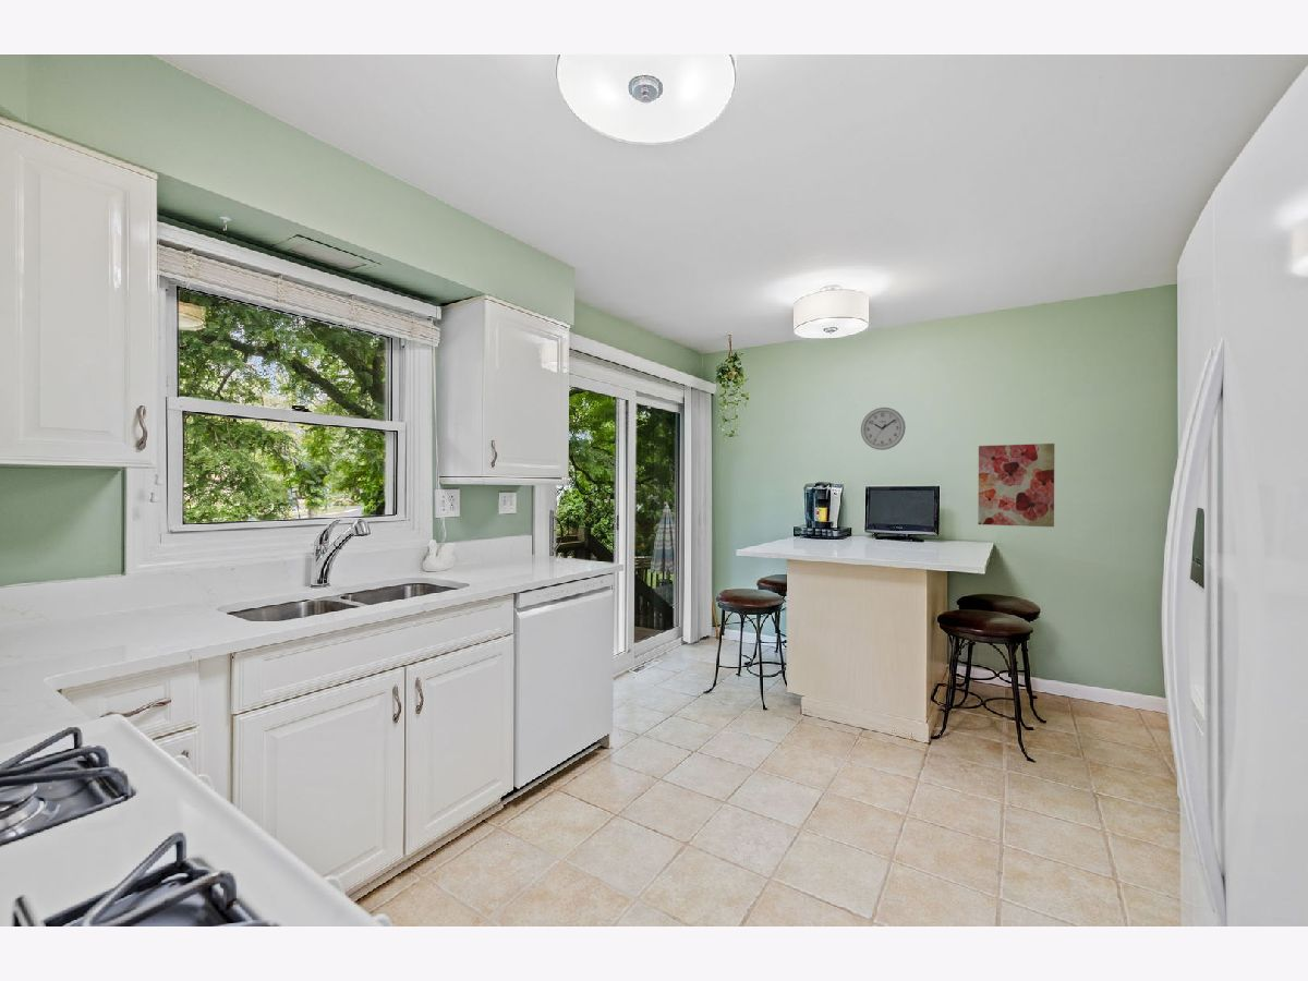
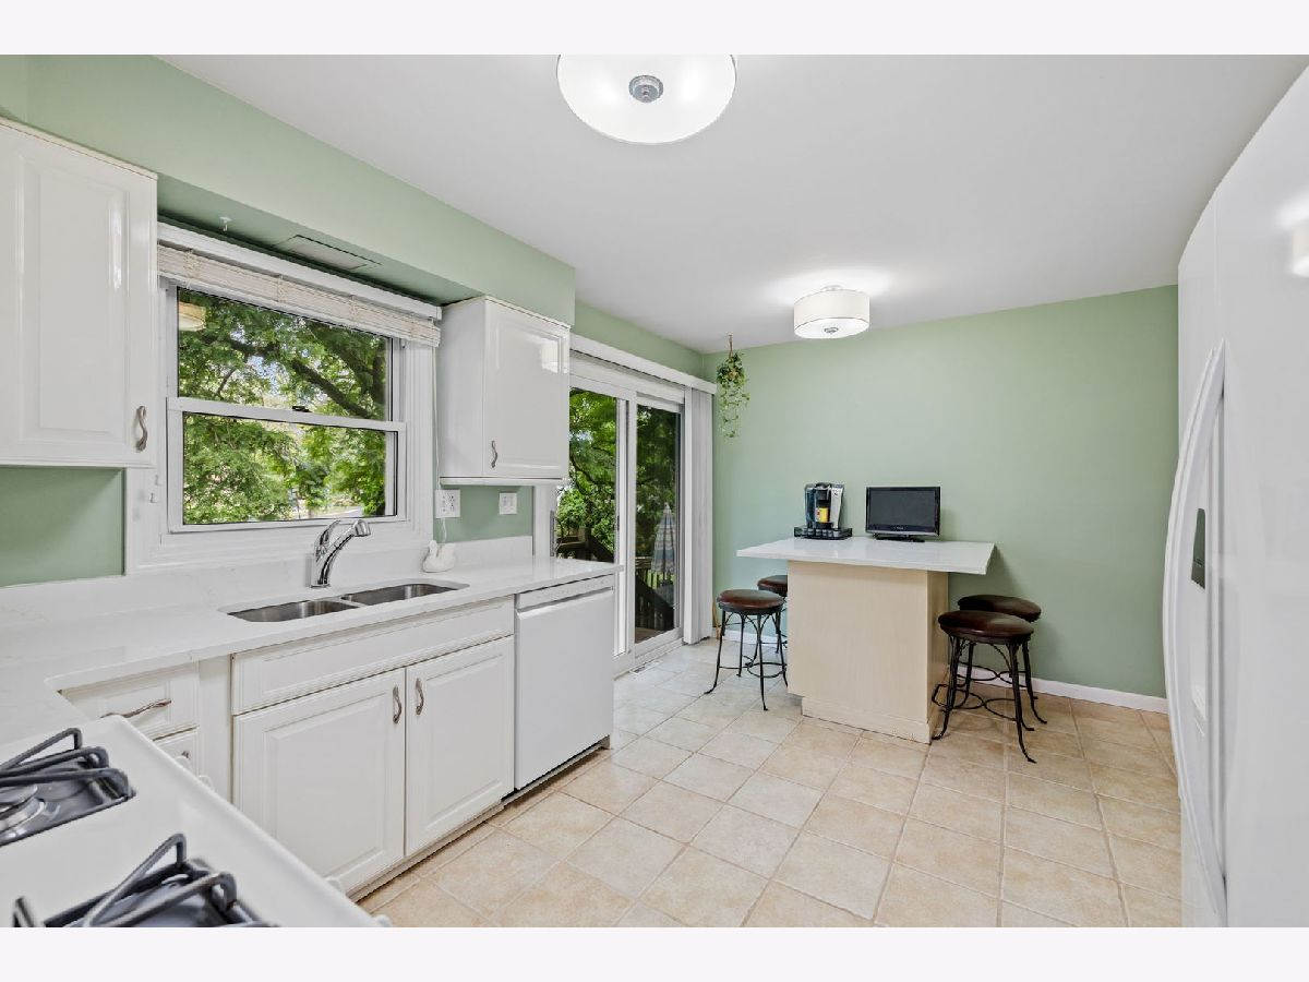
- wall clock (882, 428)
- wall art (1015, 485)
